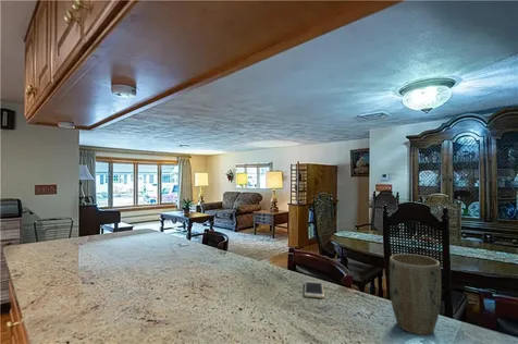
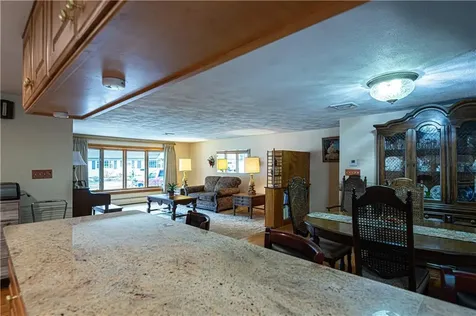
- plant pot (415, 293)
- smartphone (313, 288)
